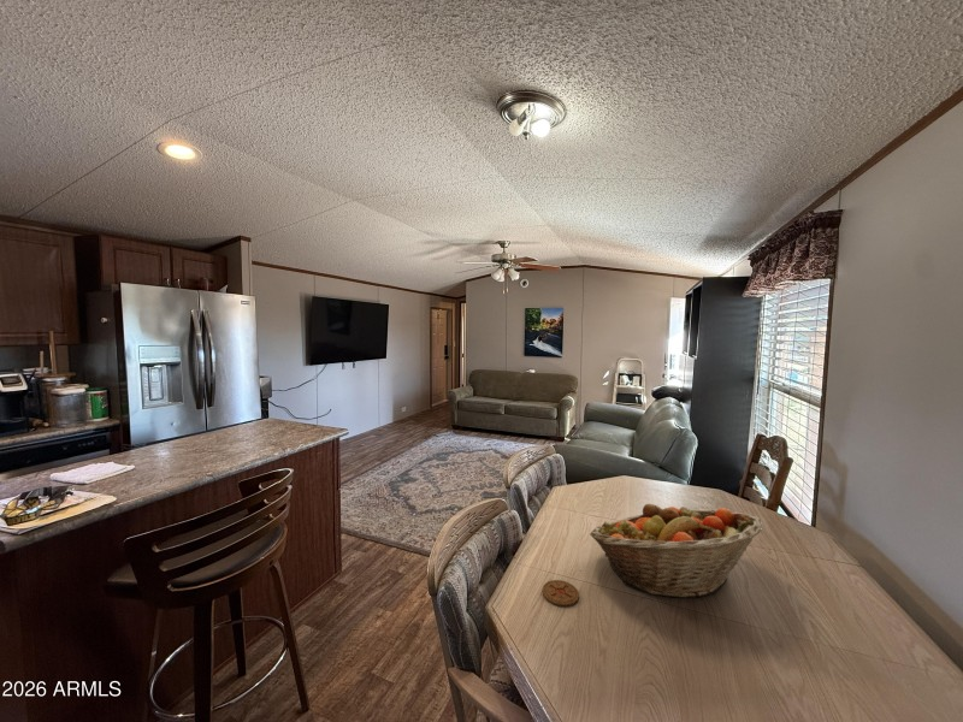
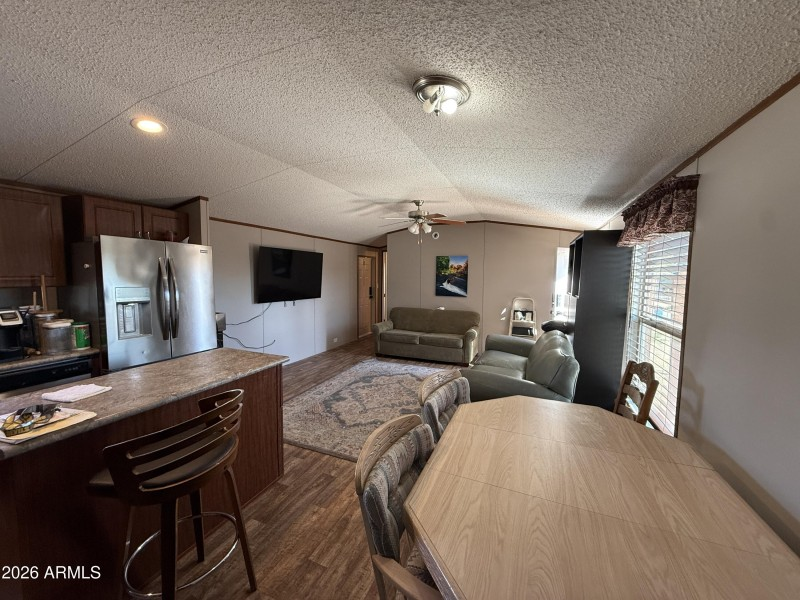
- fruit basket (673, 539)
- coaster (560, 592)
